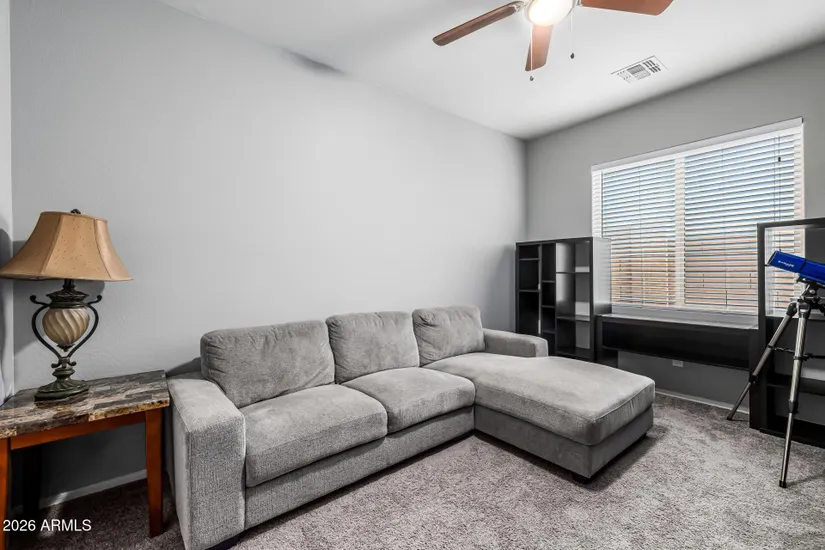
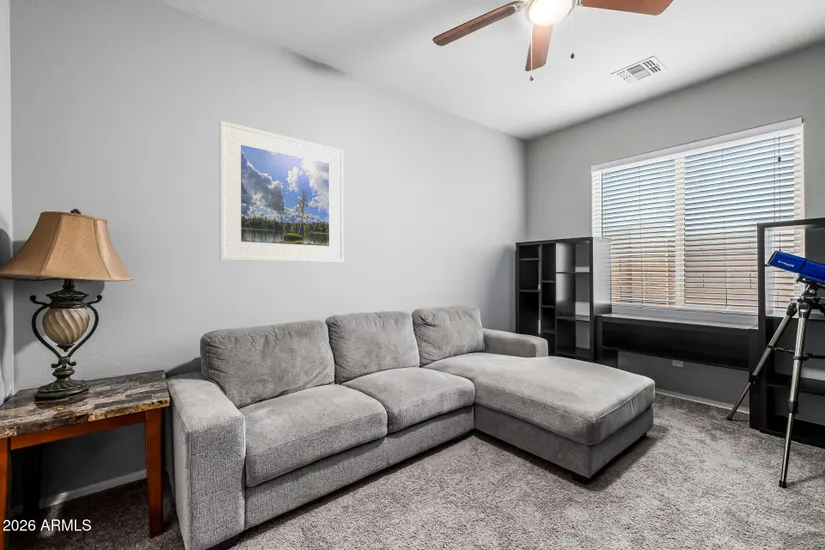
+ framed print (288, 199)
